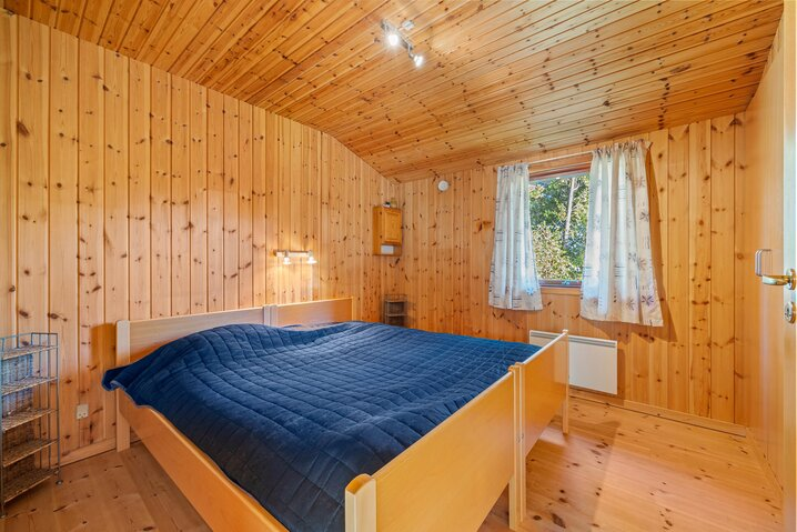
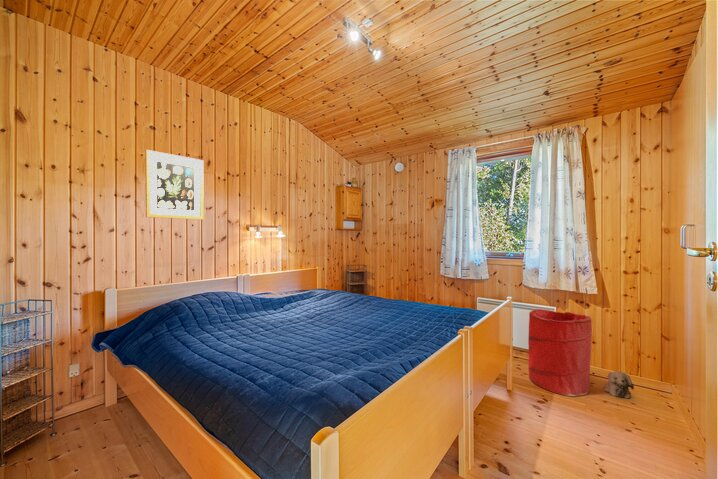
+ laundry hamper (558, 347)
+ plush toy (618, 380)
+ wall art (176, 187)
